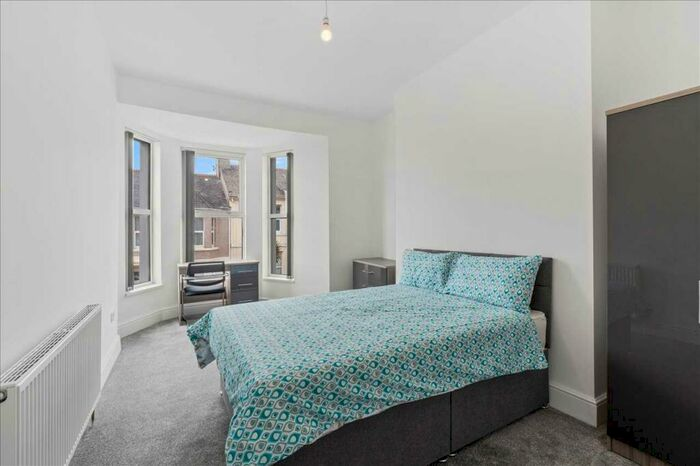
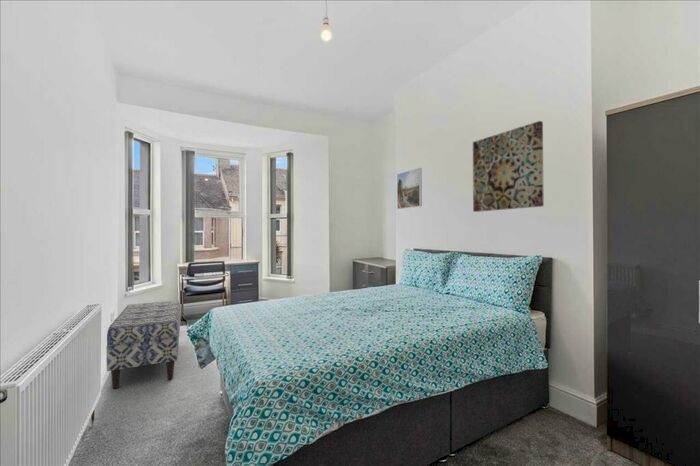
+ bench (149, 337)
+ wall art (504, 171)
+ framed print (408, 189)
